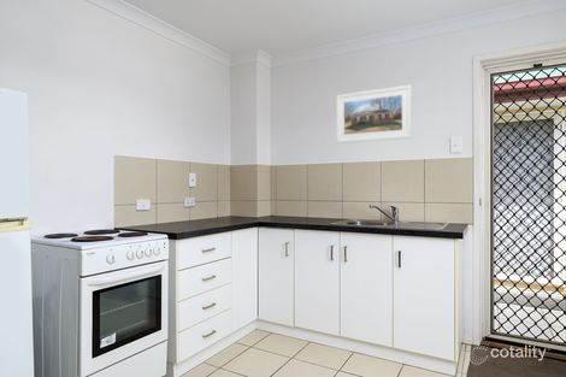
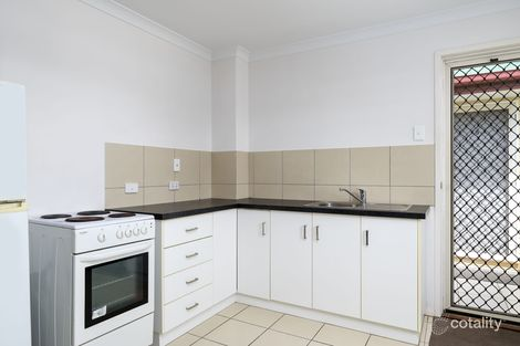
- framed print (372, 116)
